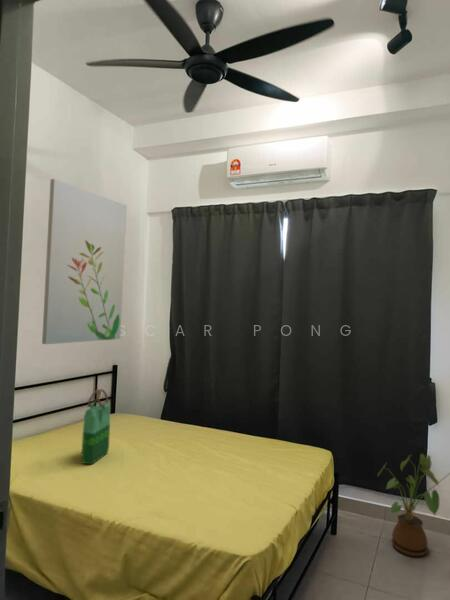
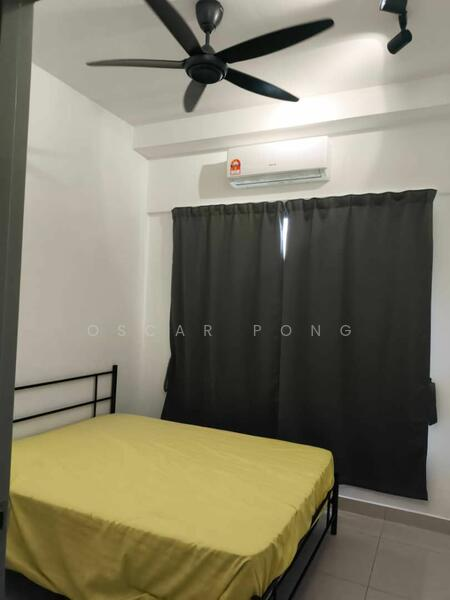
- house plant (415, 505)
- wall art (88, 267)
- tote bag (97, 423)
